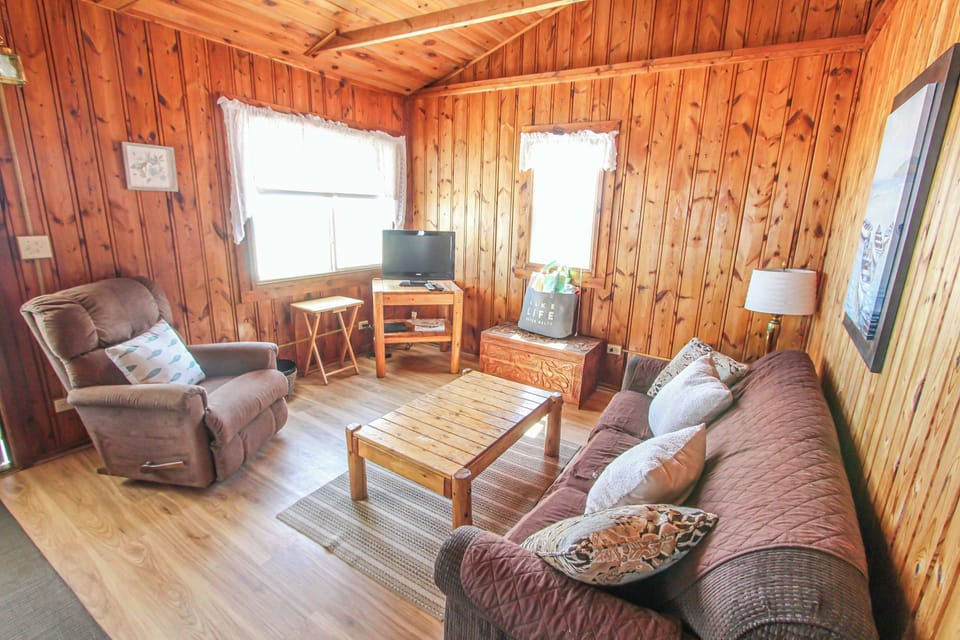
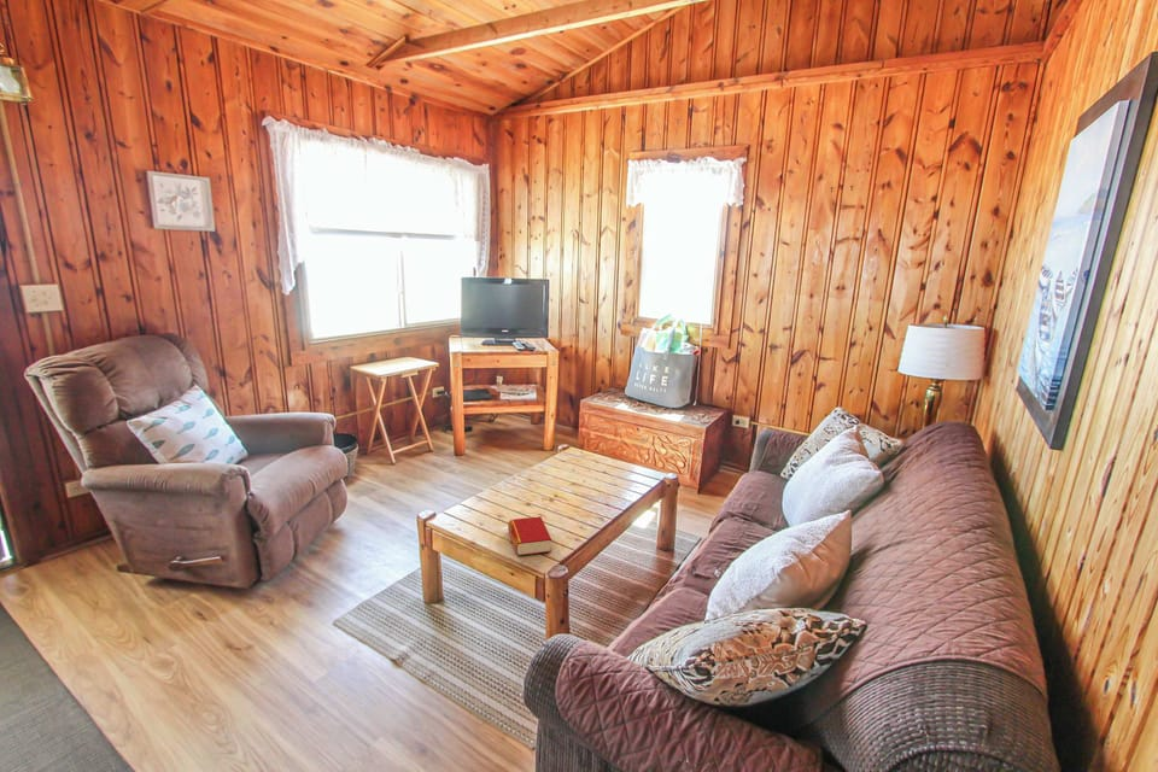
+ book (528, 534)
